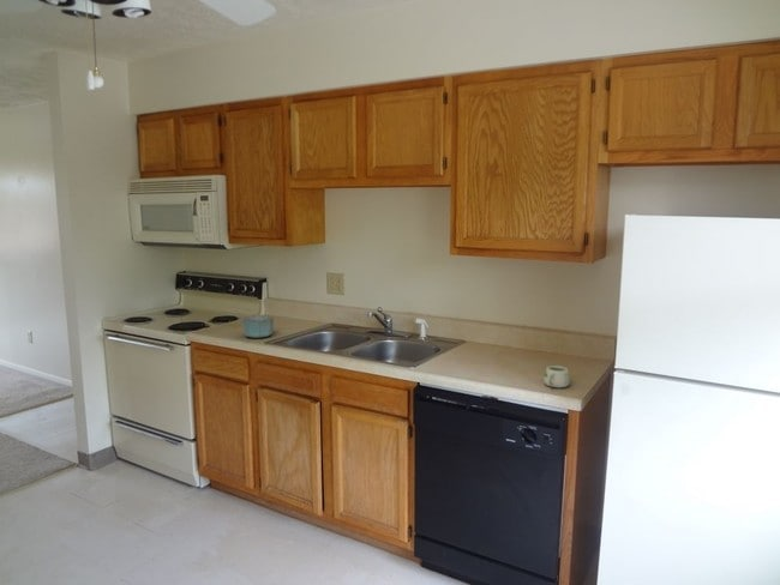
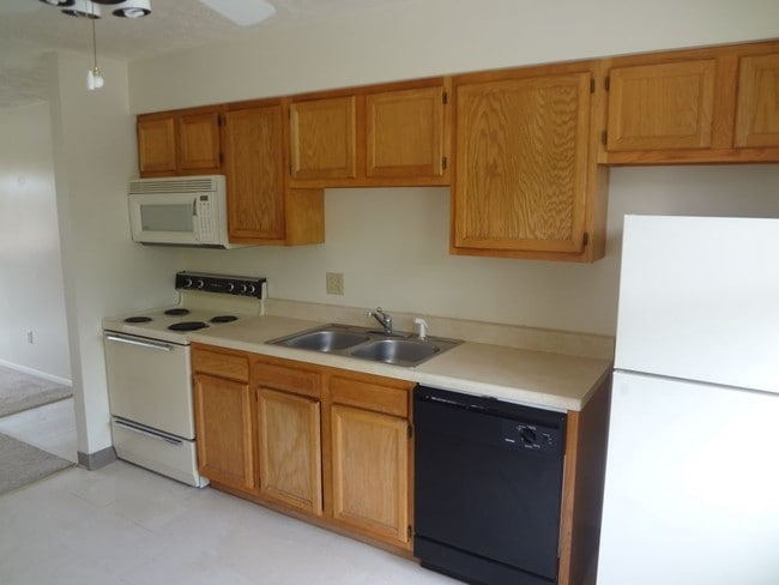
- bowl (258, 326)
- mug (554, 378)
